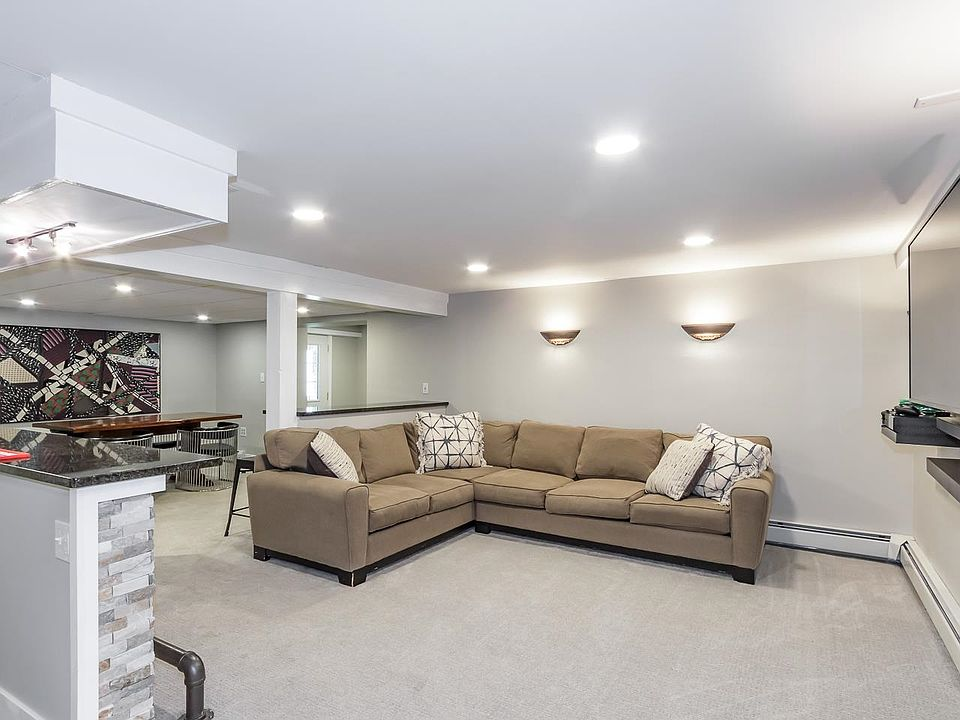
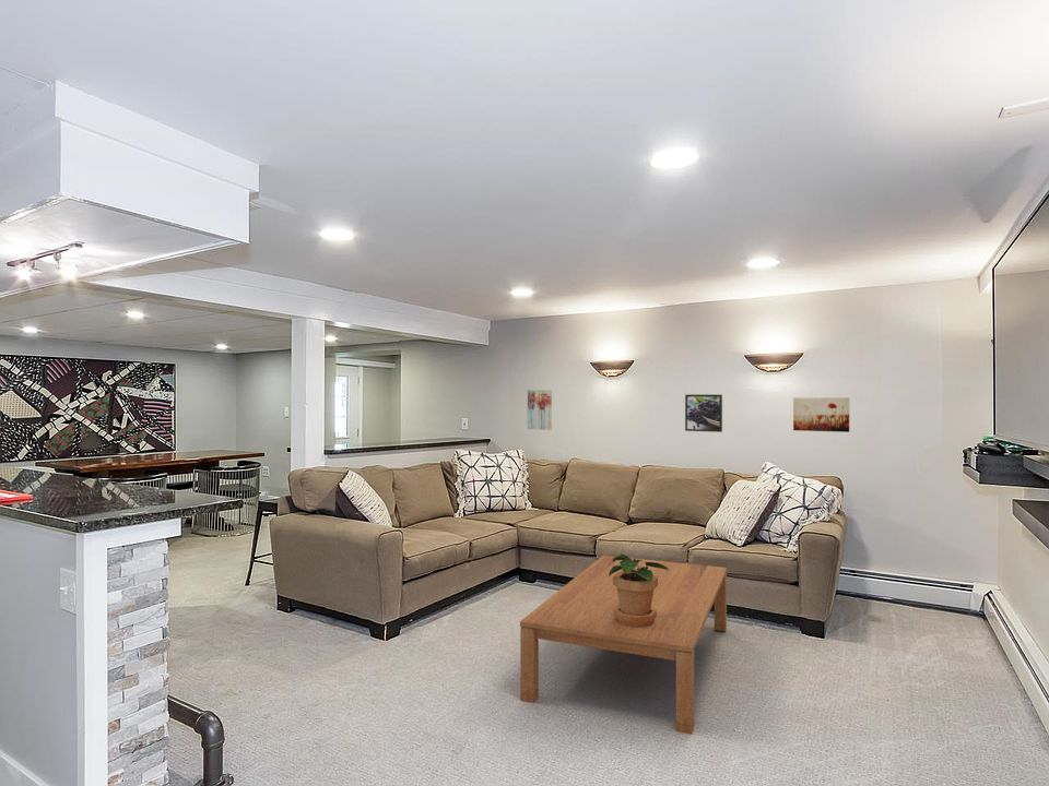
+ wall art (821, 414)
+ potted plant (638, 586)
+ coffee table (637, 627)
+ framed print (703, 413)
+ wall art (539, 409)
